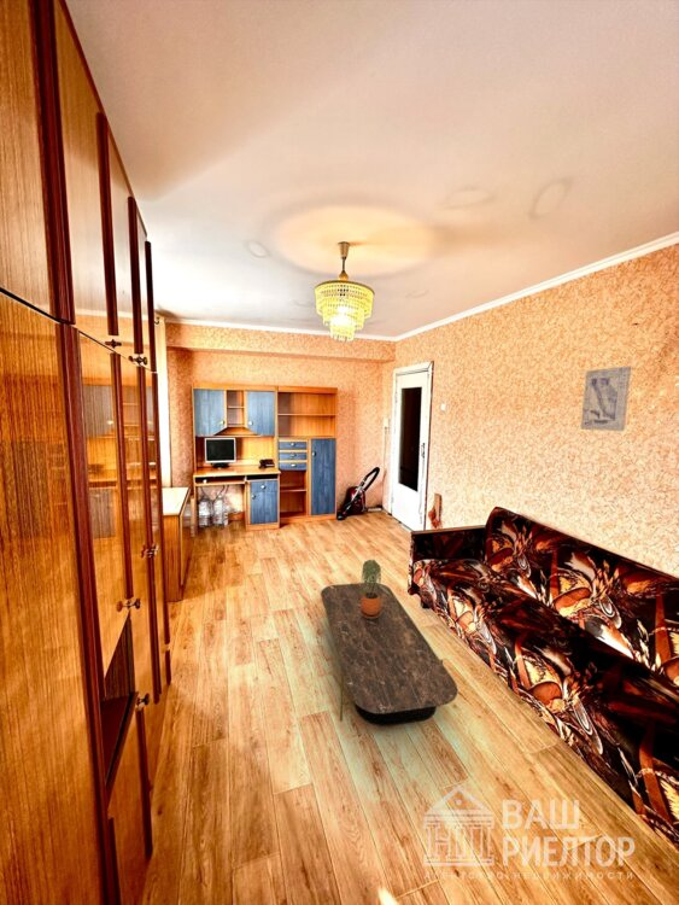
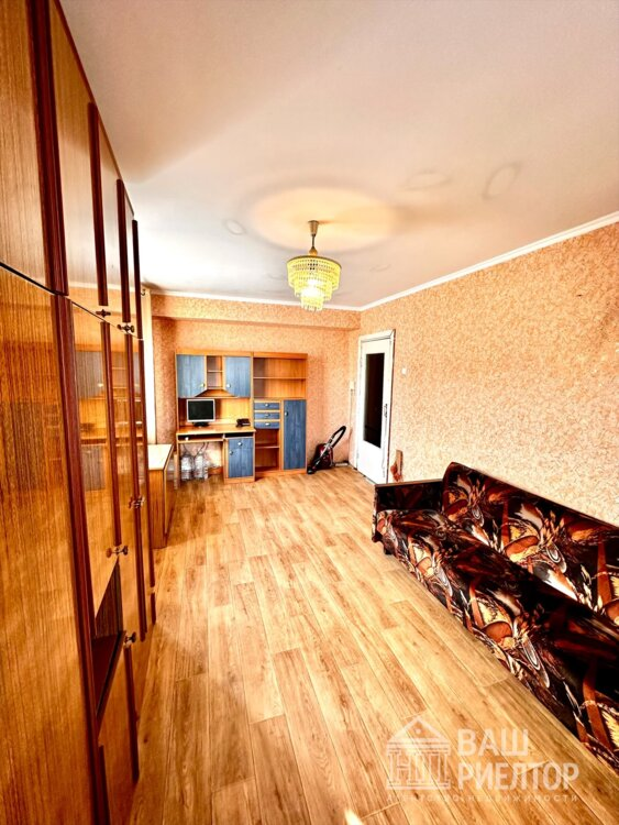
- wall art (604, 399)
- coffee table (374, 648)
- potted plant (369, 588)
